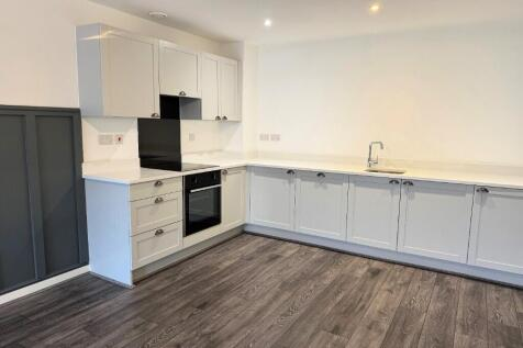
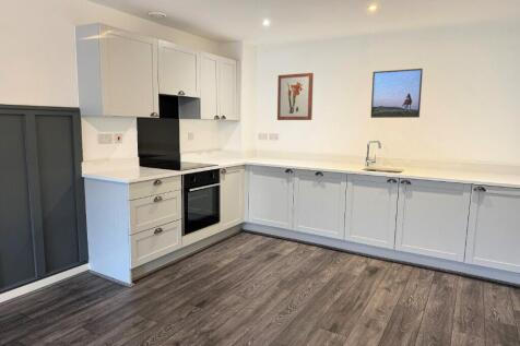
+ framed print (395, 94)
+ wall art (294, 97)
